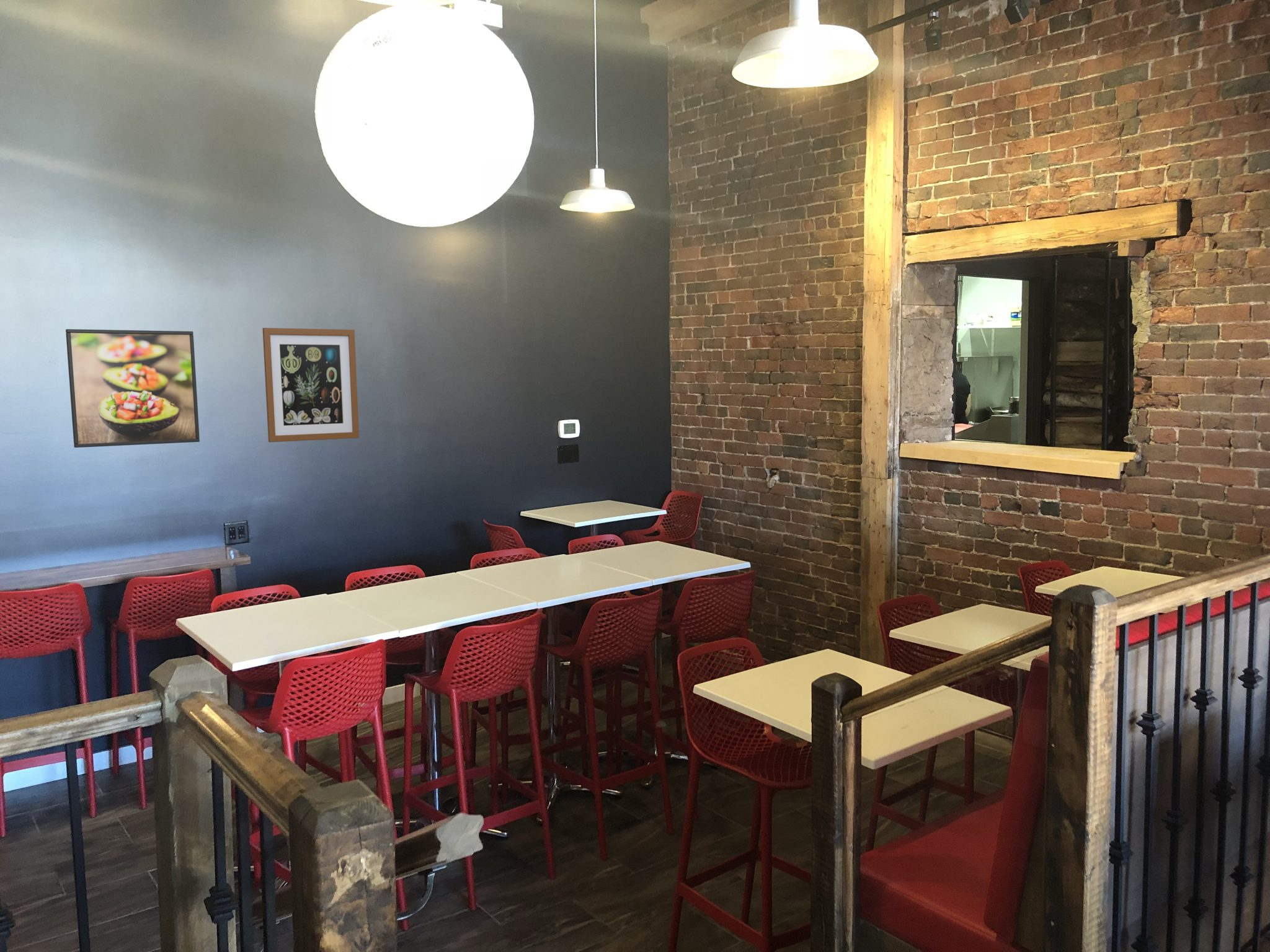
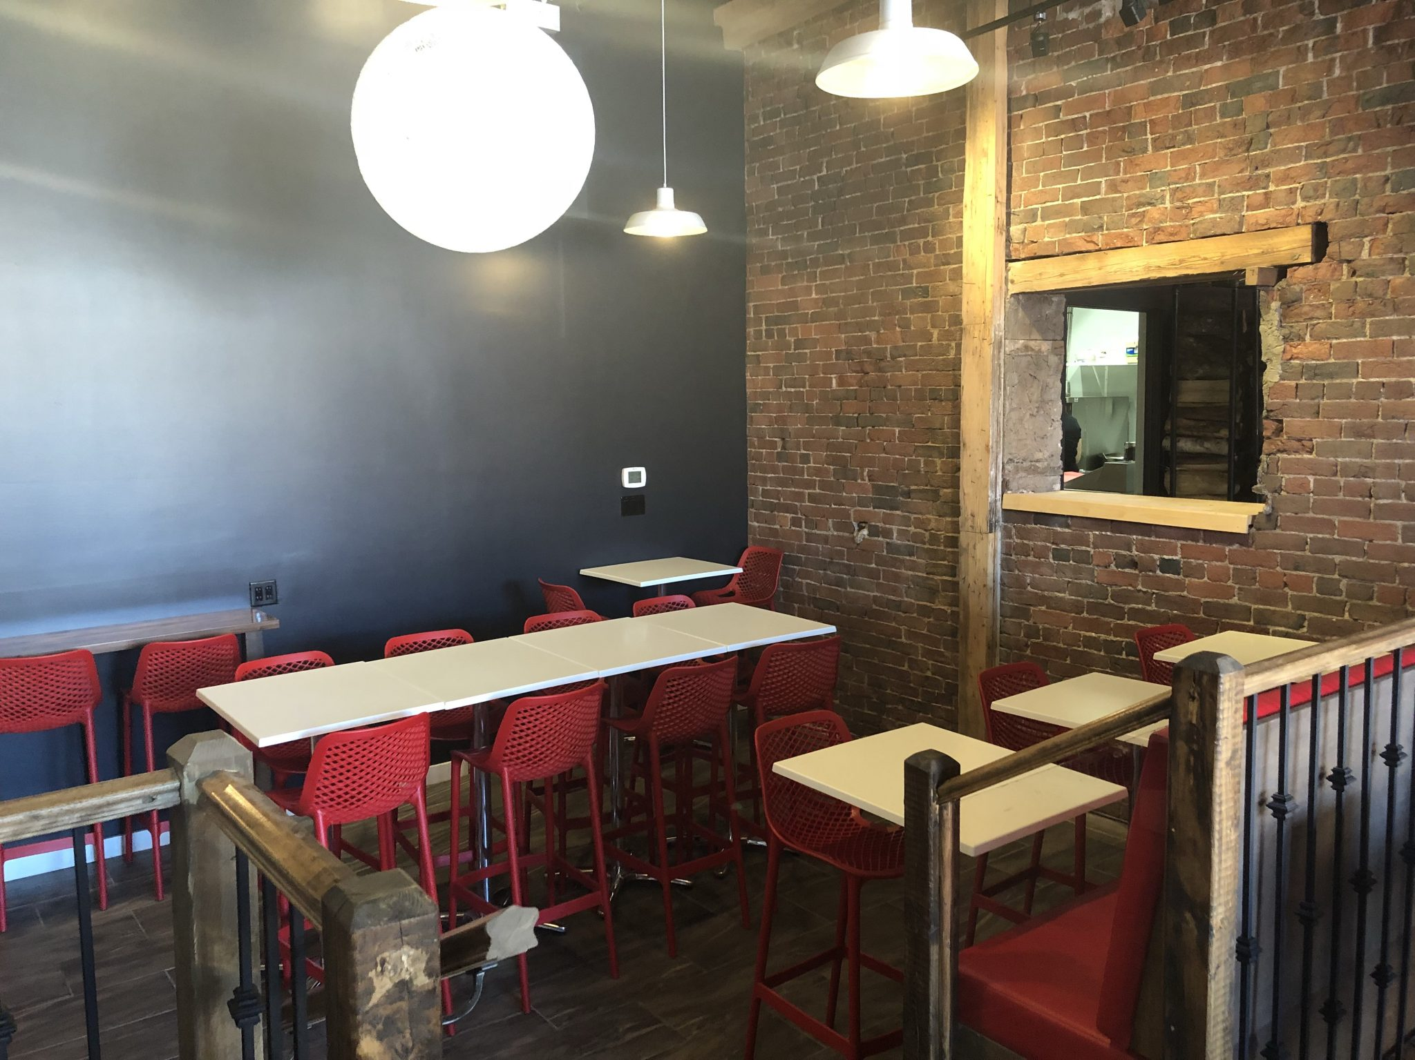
- wall art (312, 384)
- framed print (135, 387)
